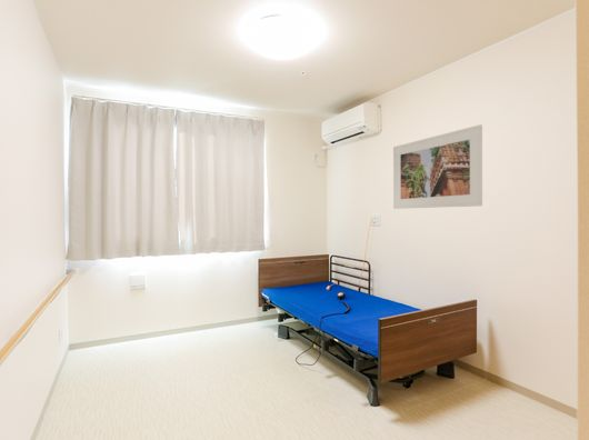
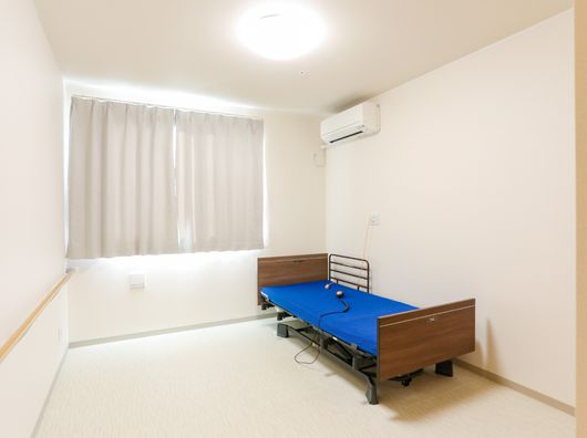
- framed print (431, 172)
